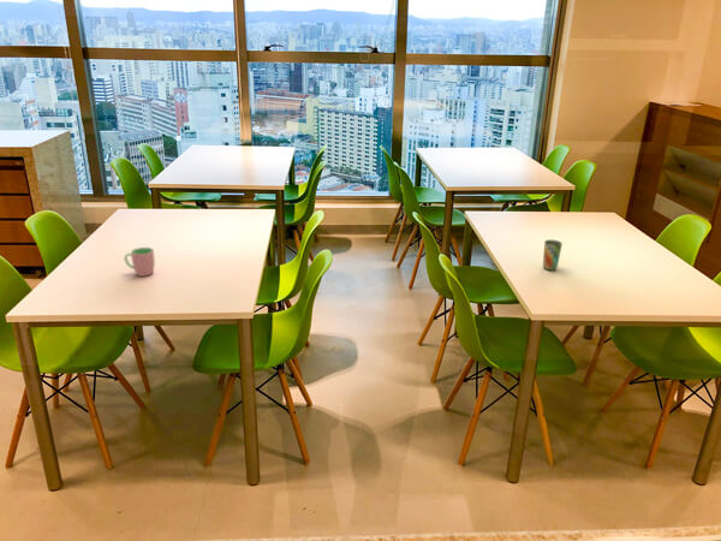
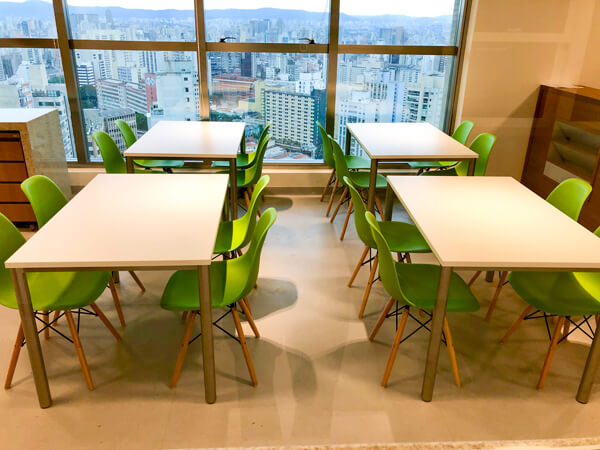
- cup (139, 262)
- cup (552, 255)
